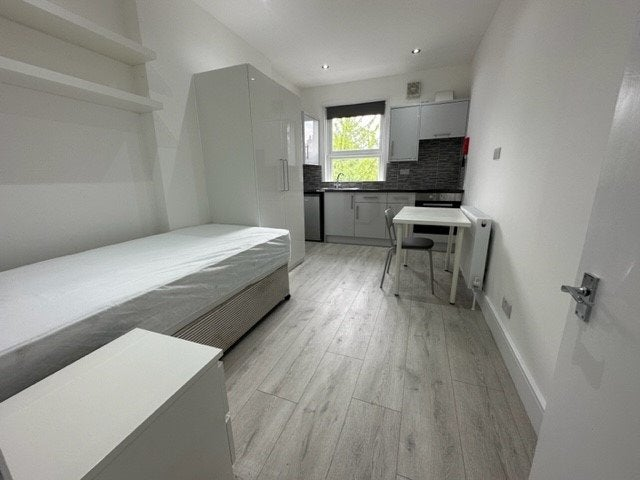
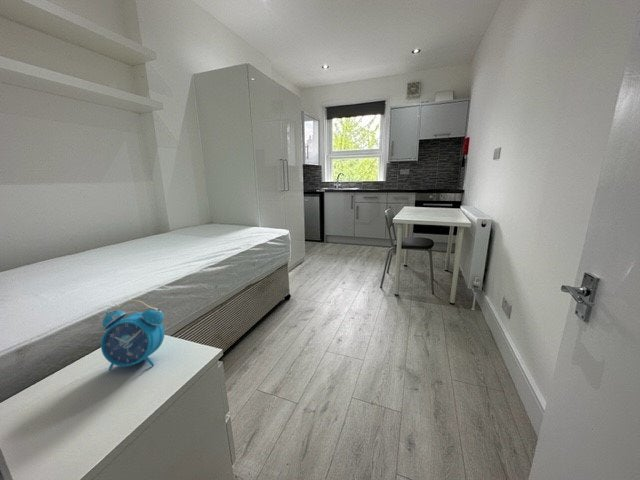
+ alarm clock (132, 333)
